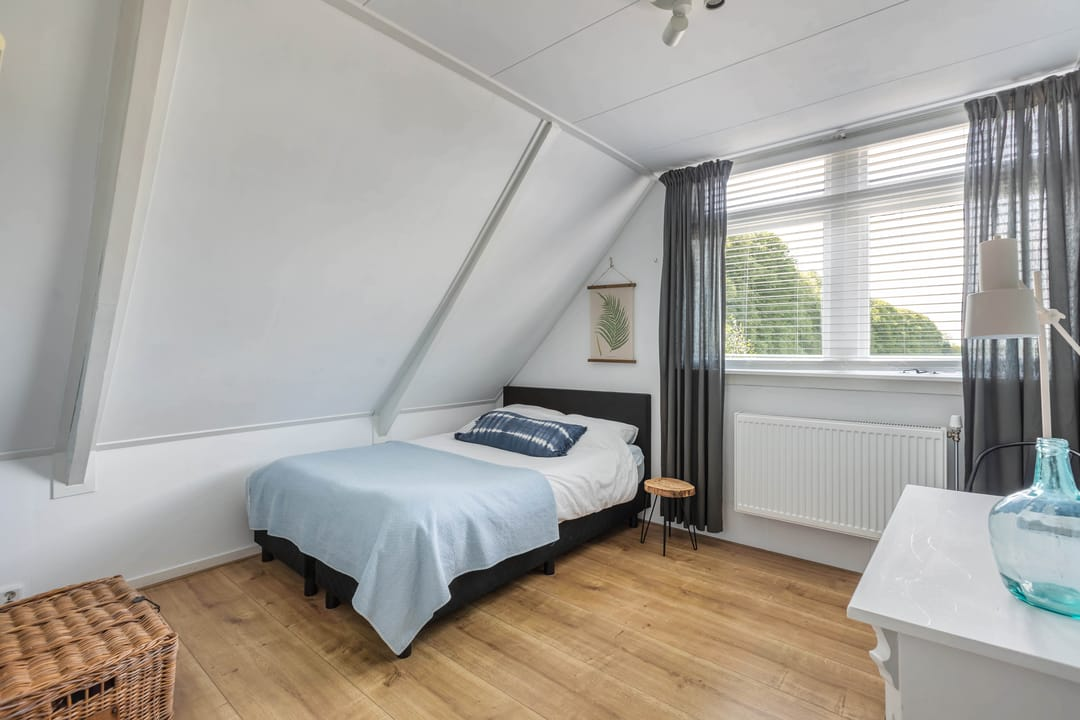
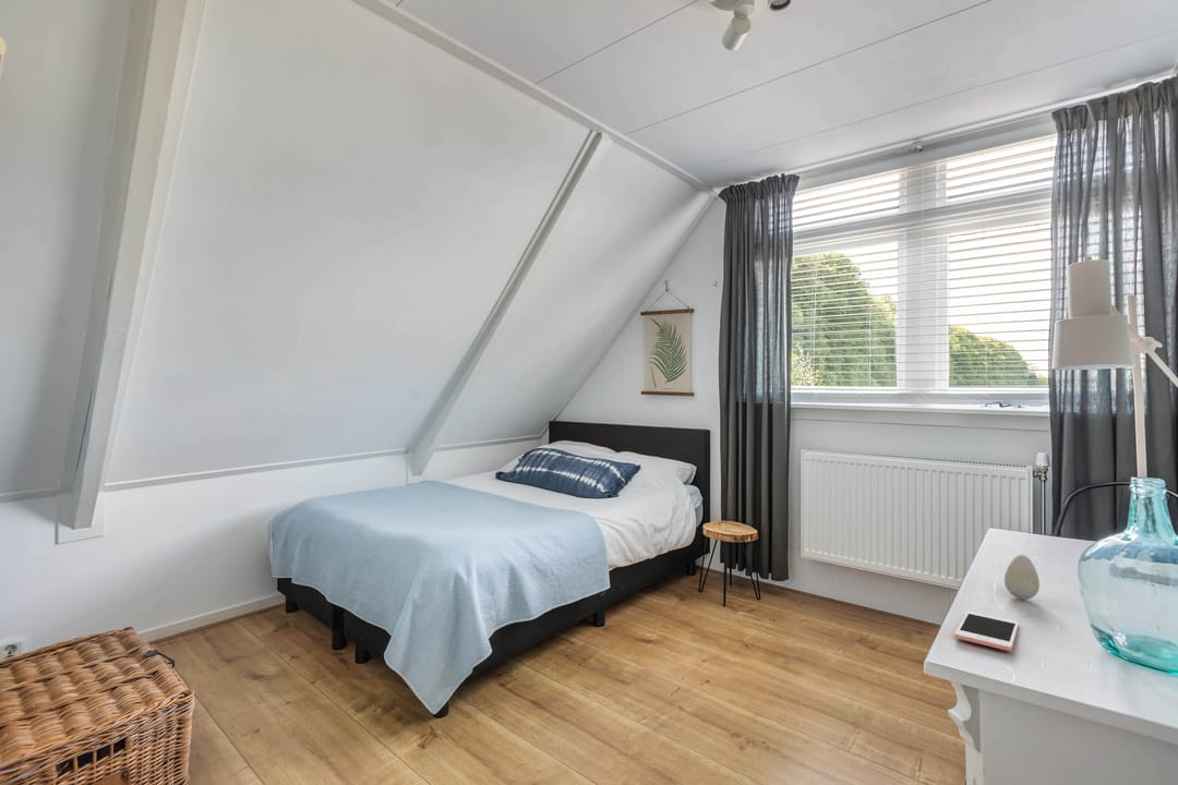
+ decorative egg (1021, 577)
+ cell phone (987, 629)
